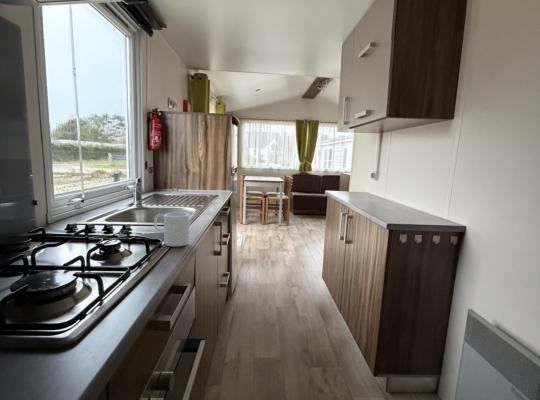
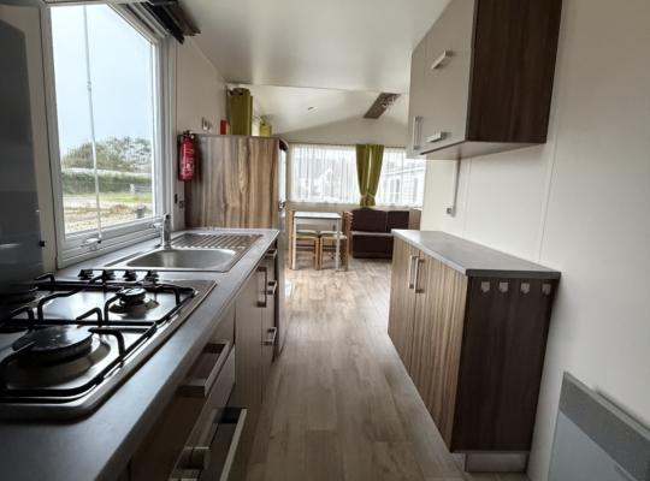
- mug (171, 228)
